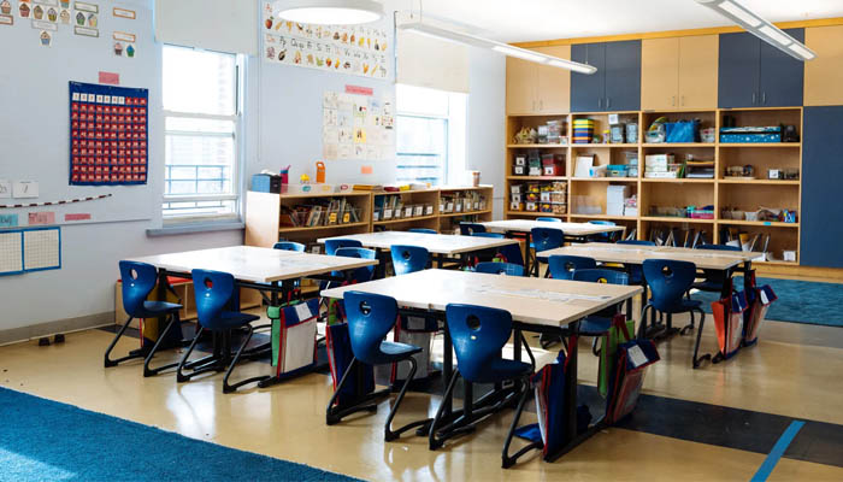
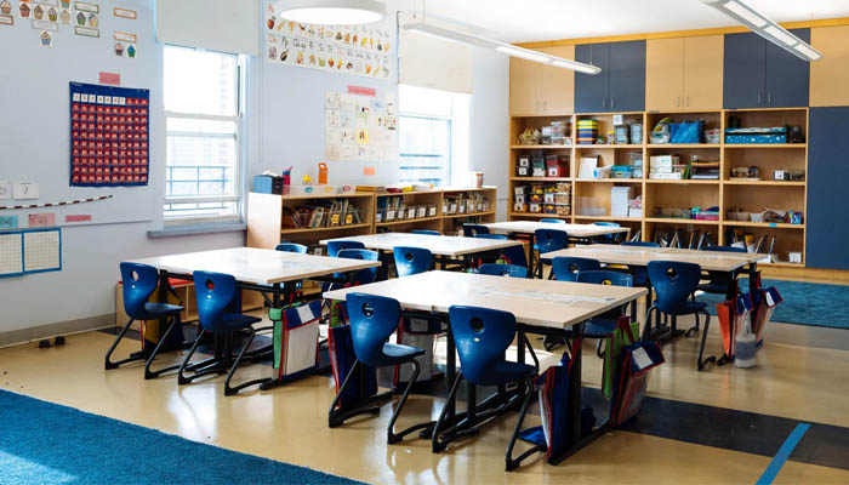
+ bag (745, 337)
